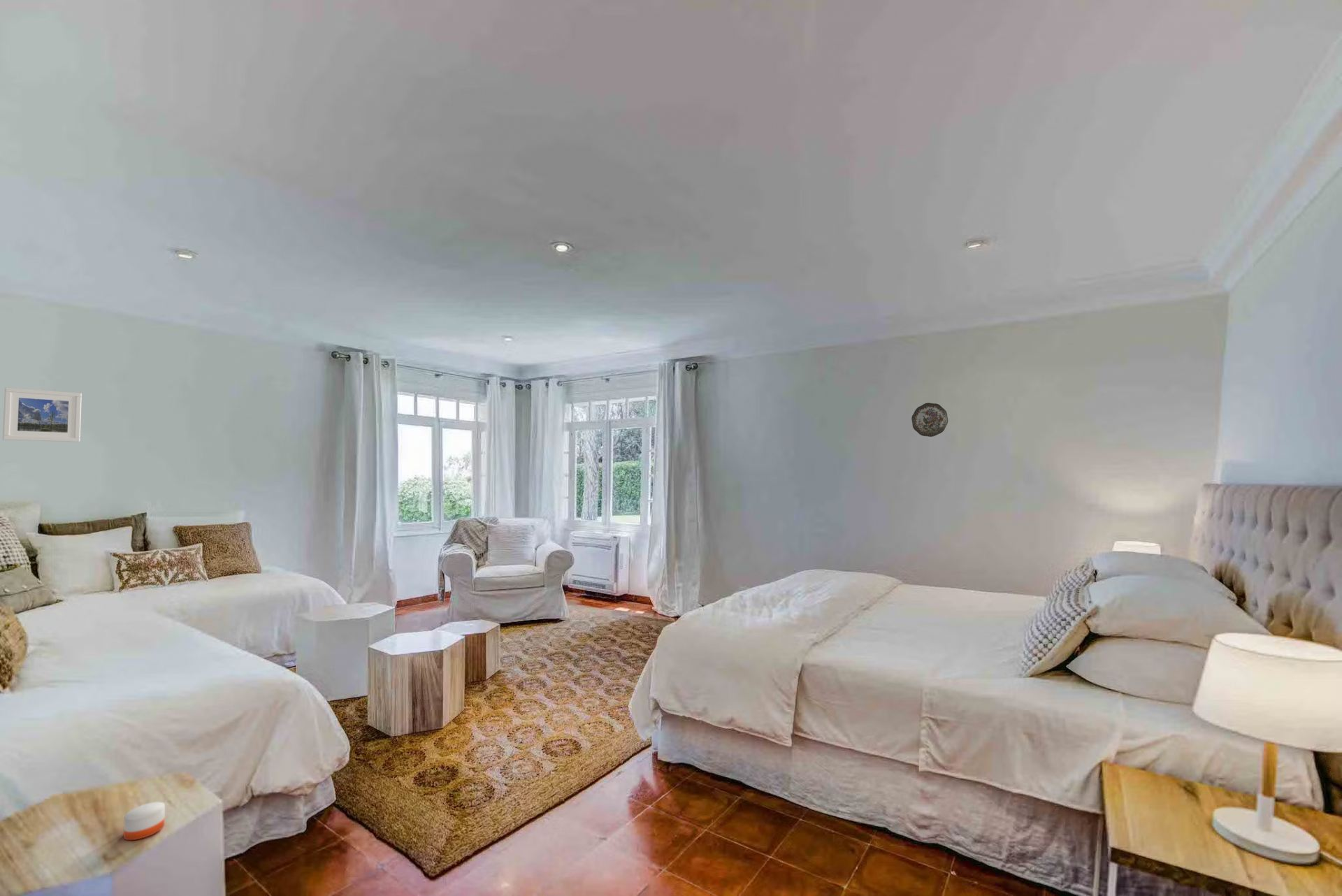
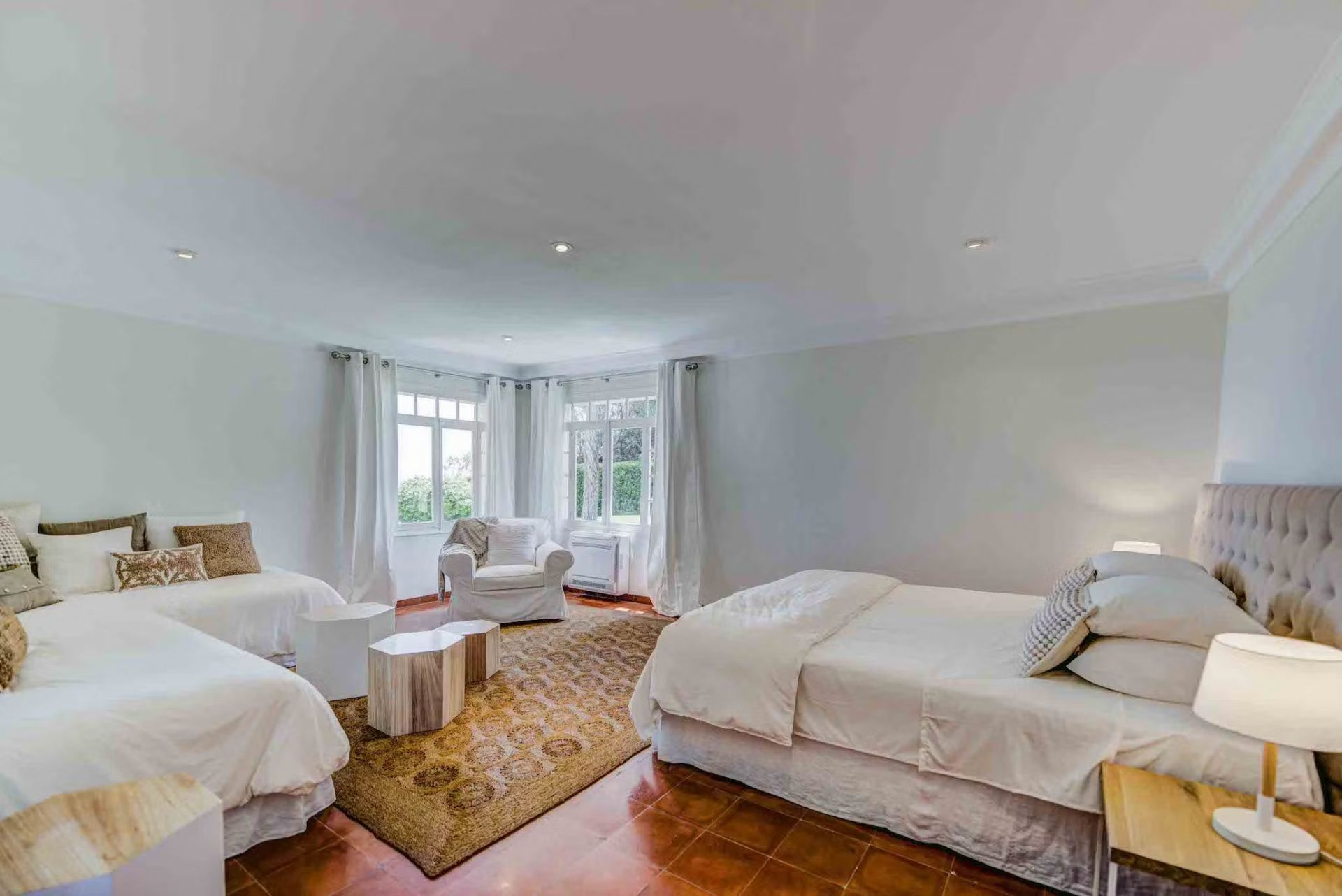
- candle (145, 809)
- decorative plate (930, 419)
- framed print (43, 415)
